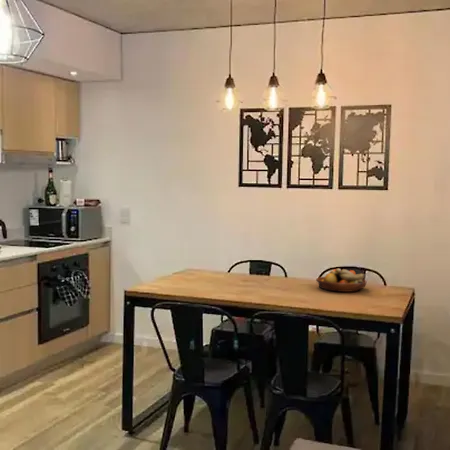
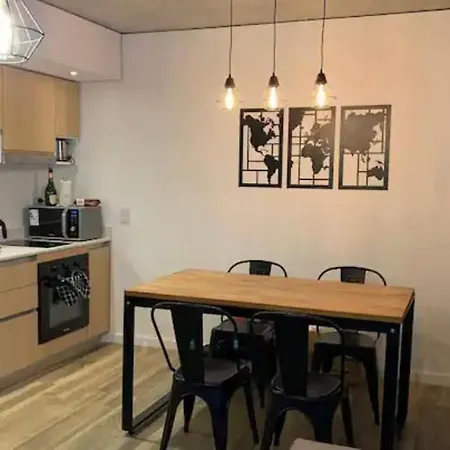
- fruit bowl (341, 278)
